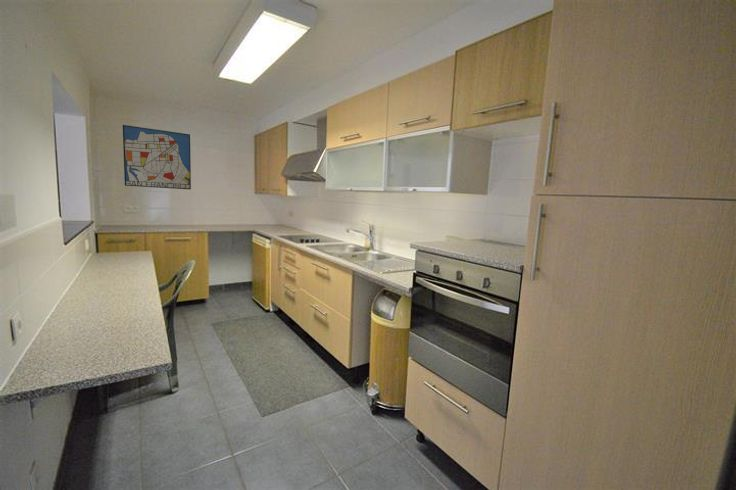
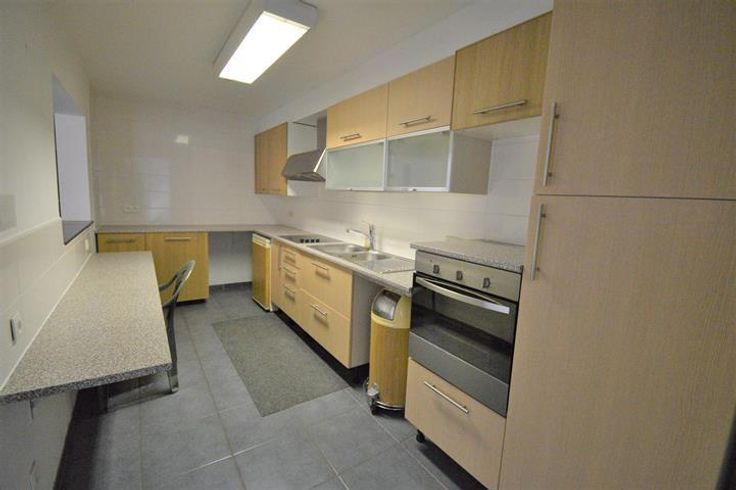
- wall art (158, 159)
